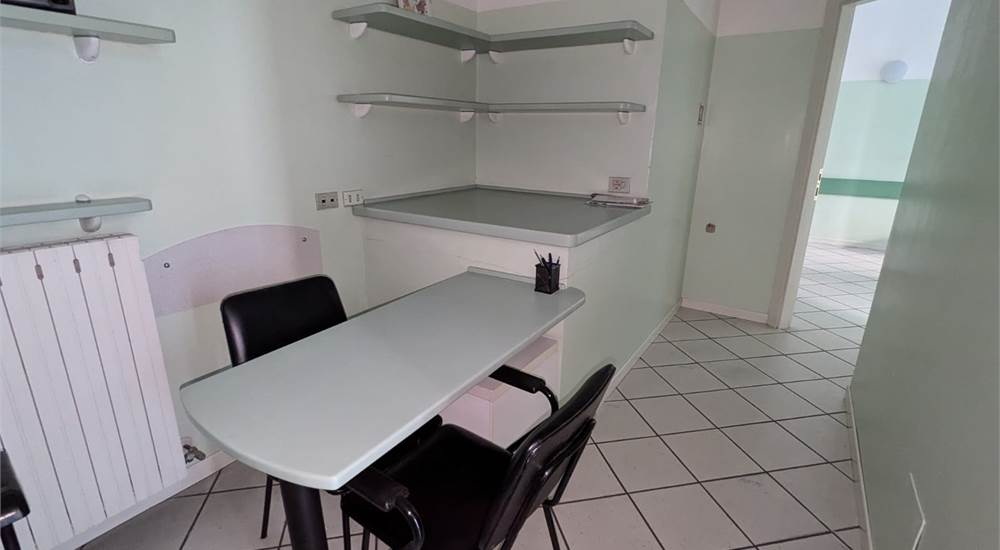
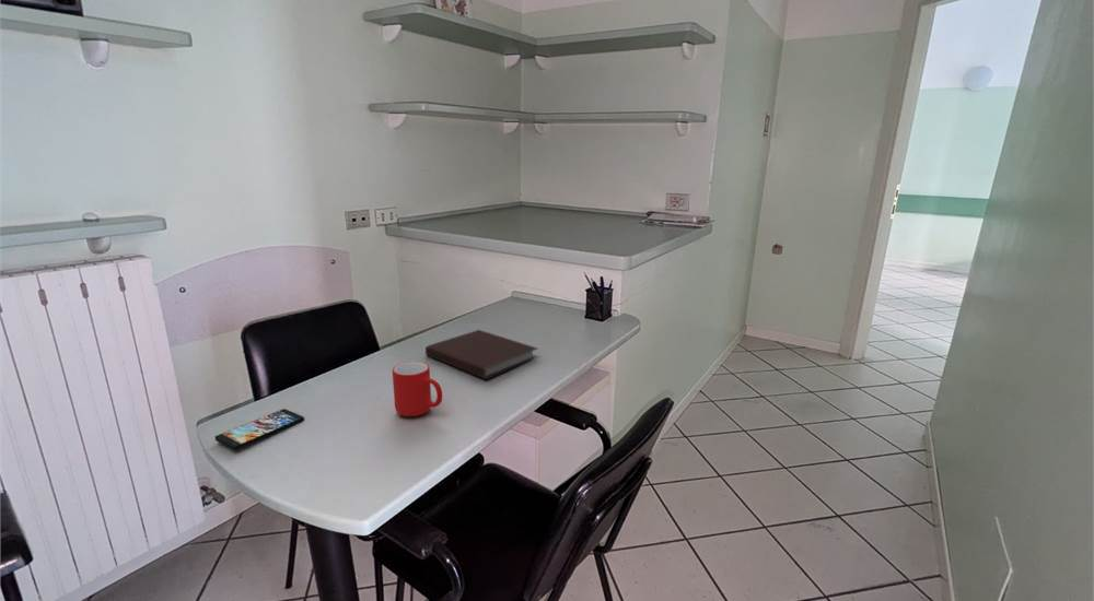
+ smartphone (261, 427)
+ cup (419, 391)
+ notebook (481, 352)
